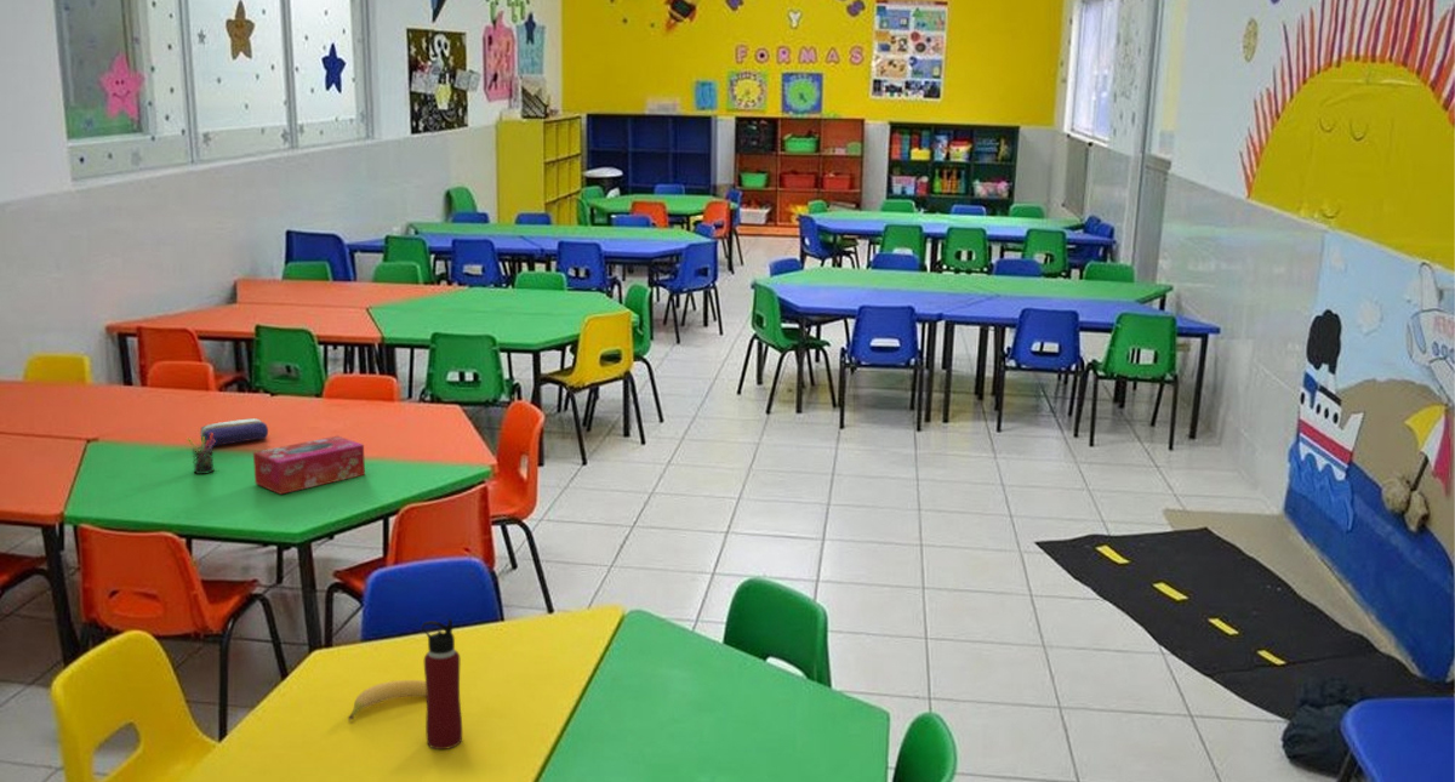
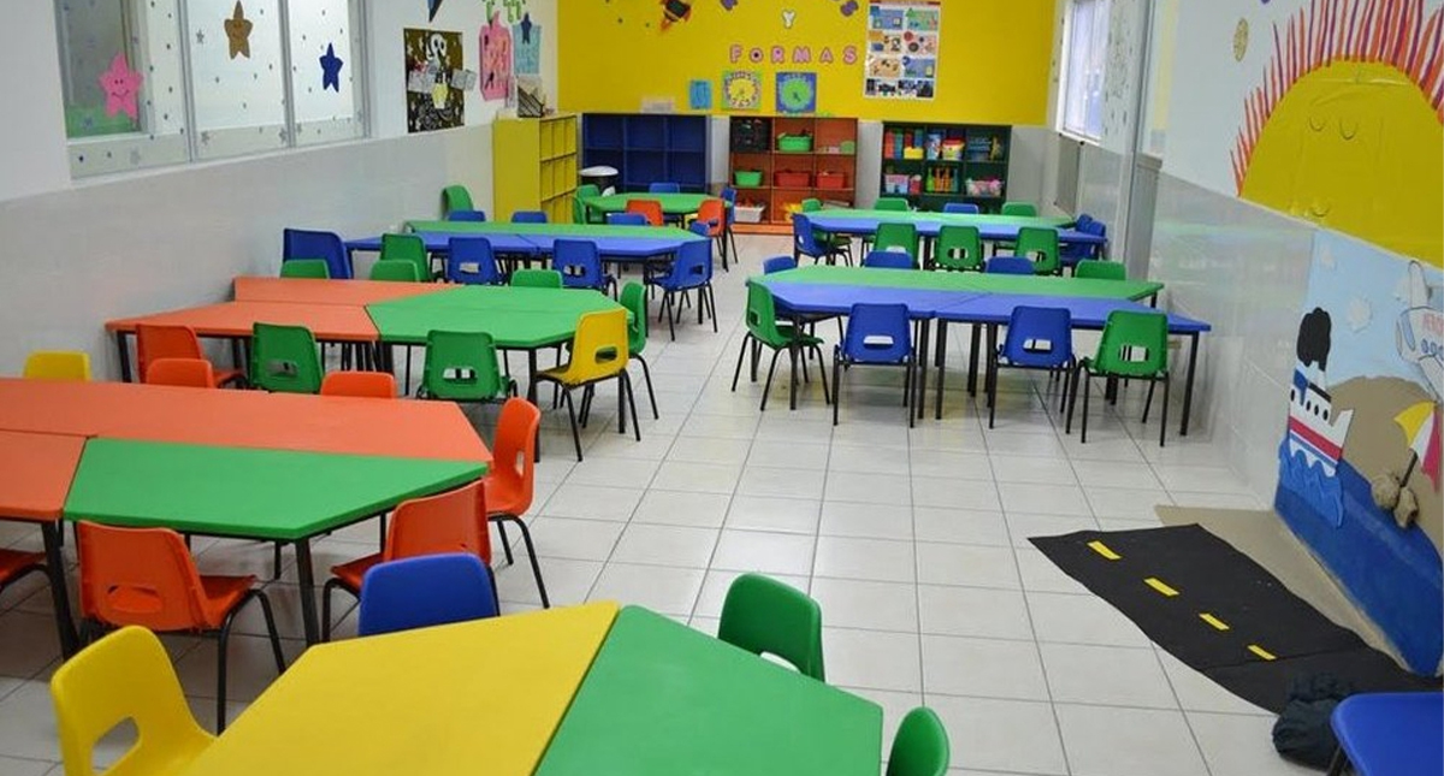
- pen holder (204, 451)
- pencil case (234, 432)
- banana (393, 695)
- water bottle (441, 680)
- tissue box (309, 463)
